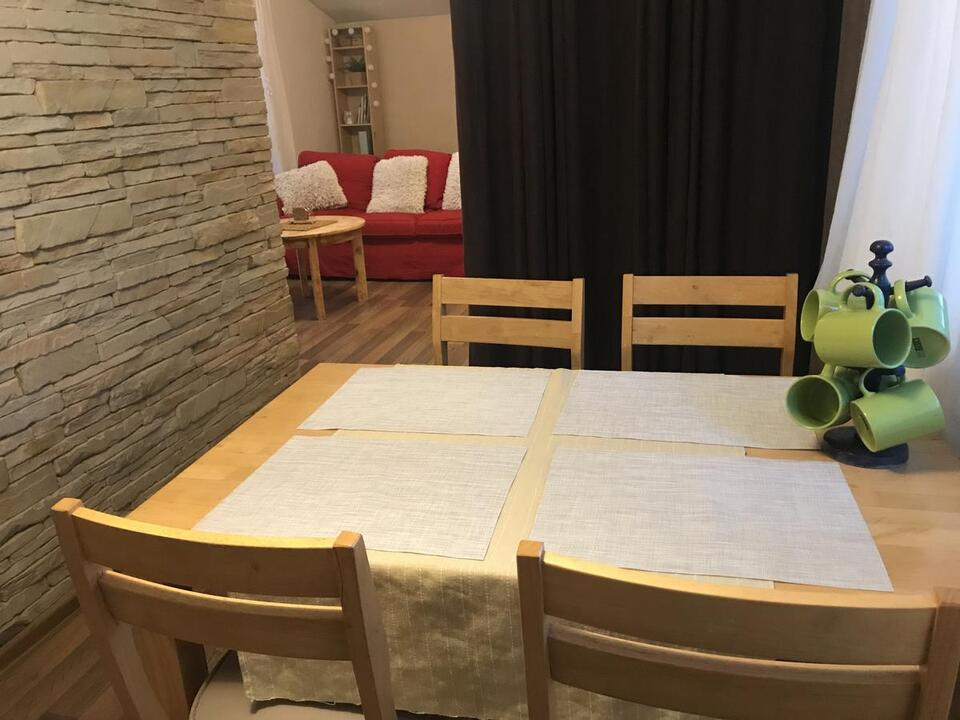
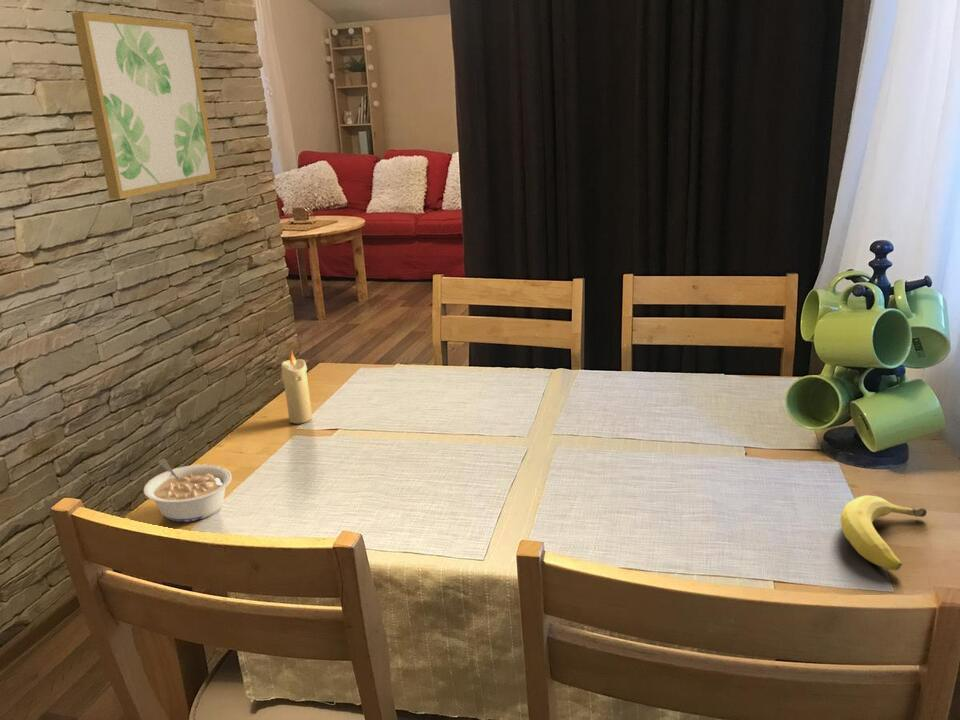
+ fruit (876, 518)
+ legume (186, 492)
+ candle (296, 385)
+ wall art (153, 106)
